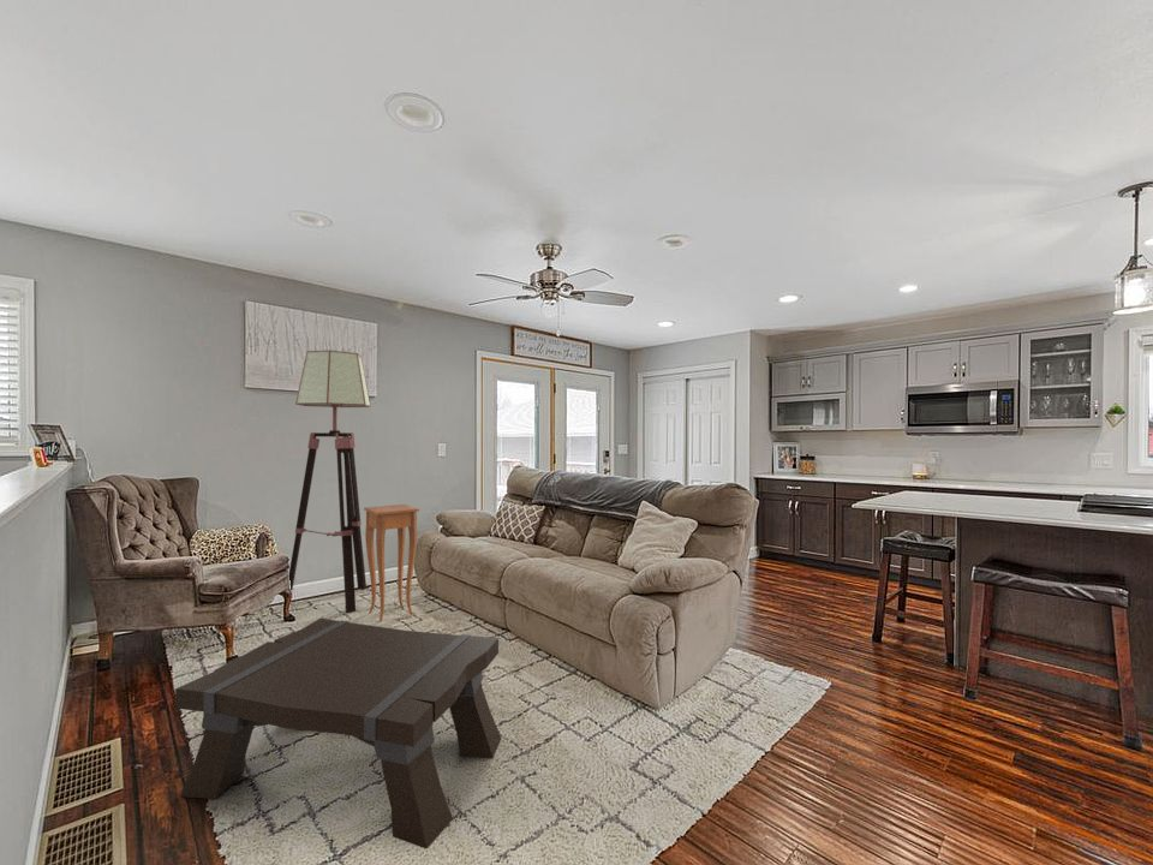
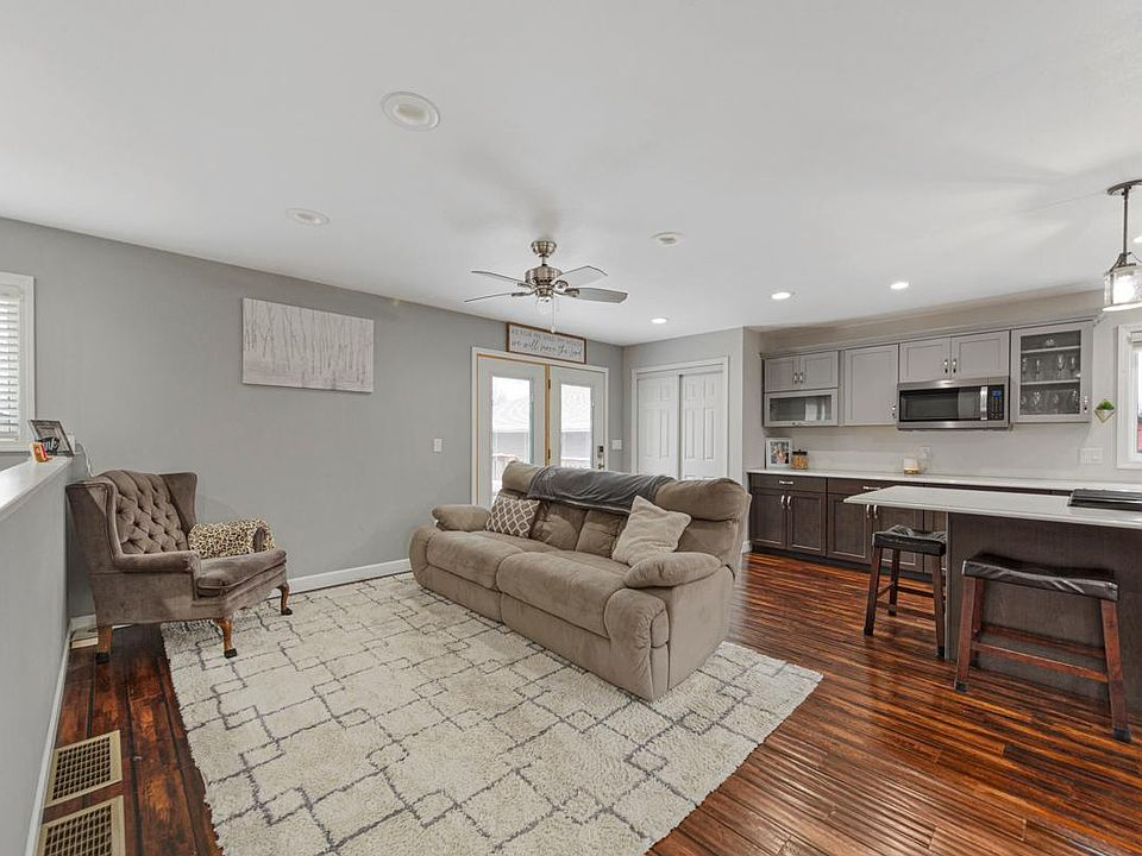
- coffee table (354, 711)
- side table (398, 560)
- floor lamp (337, 476)
